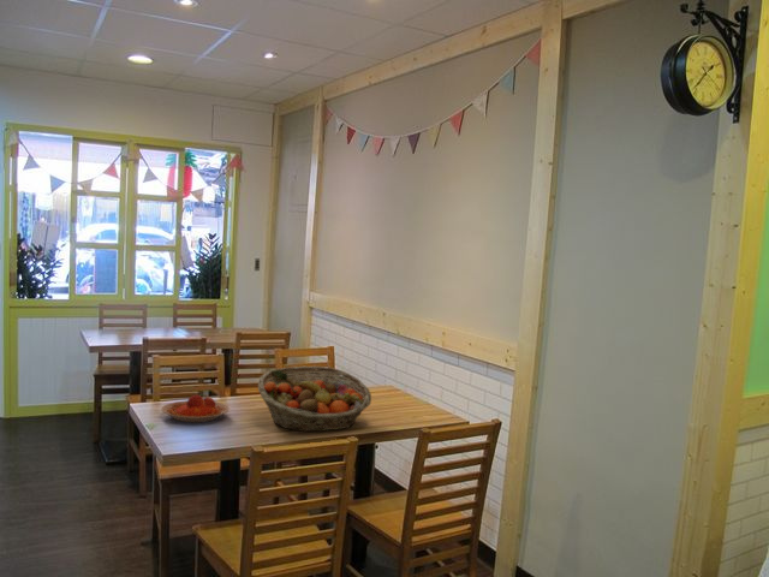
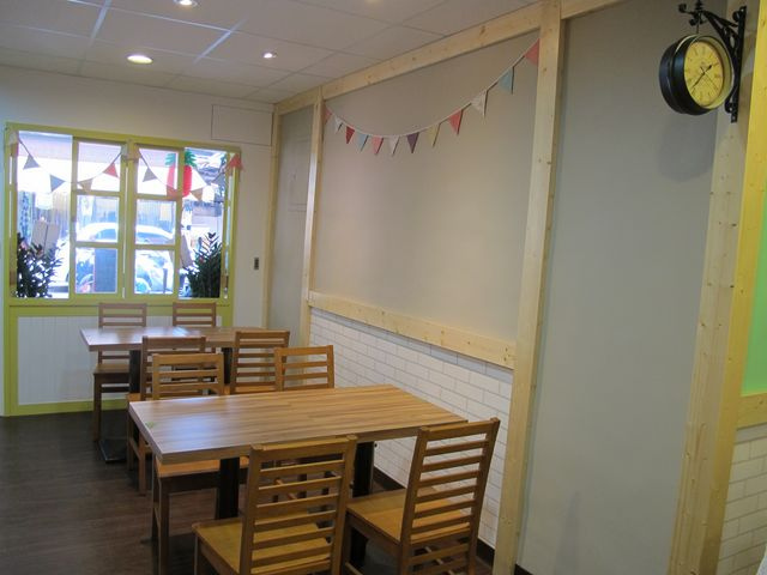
- plate (196, 404)
- fruit basket (314, 398)
